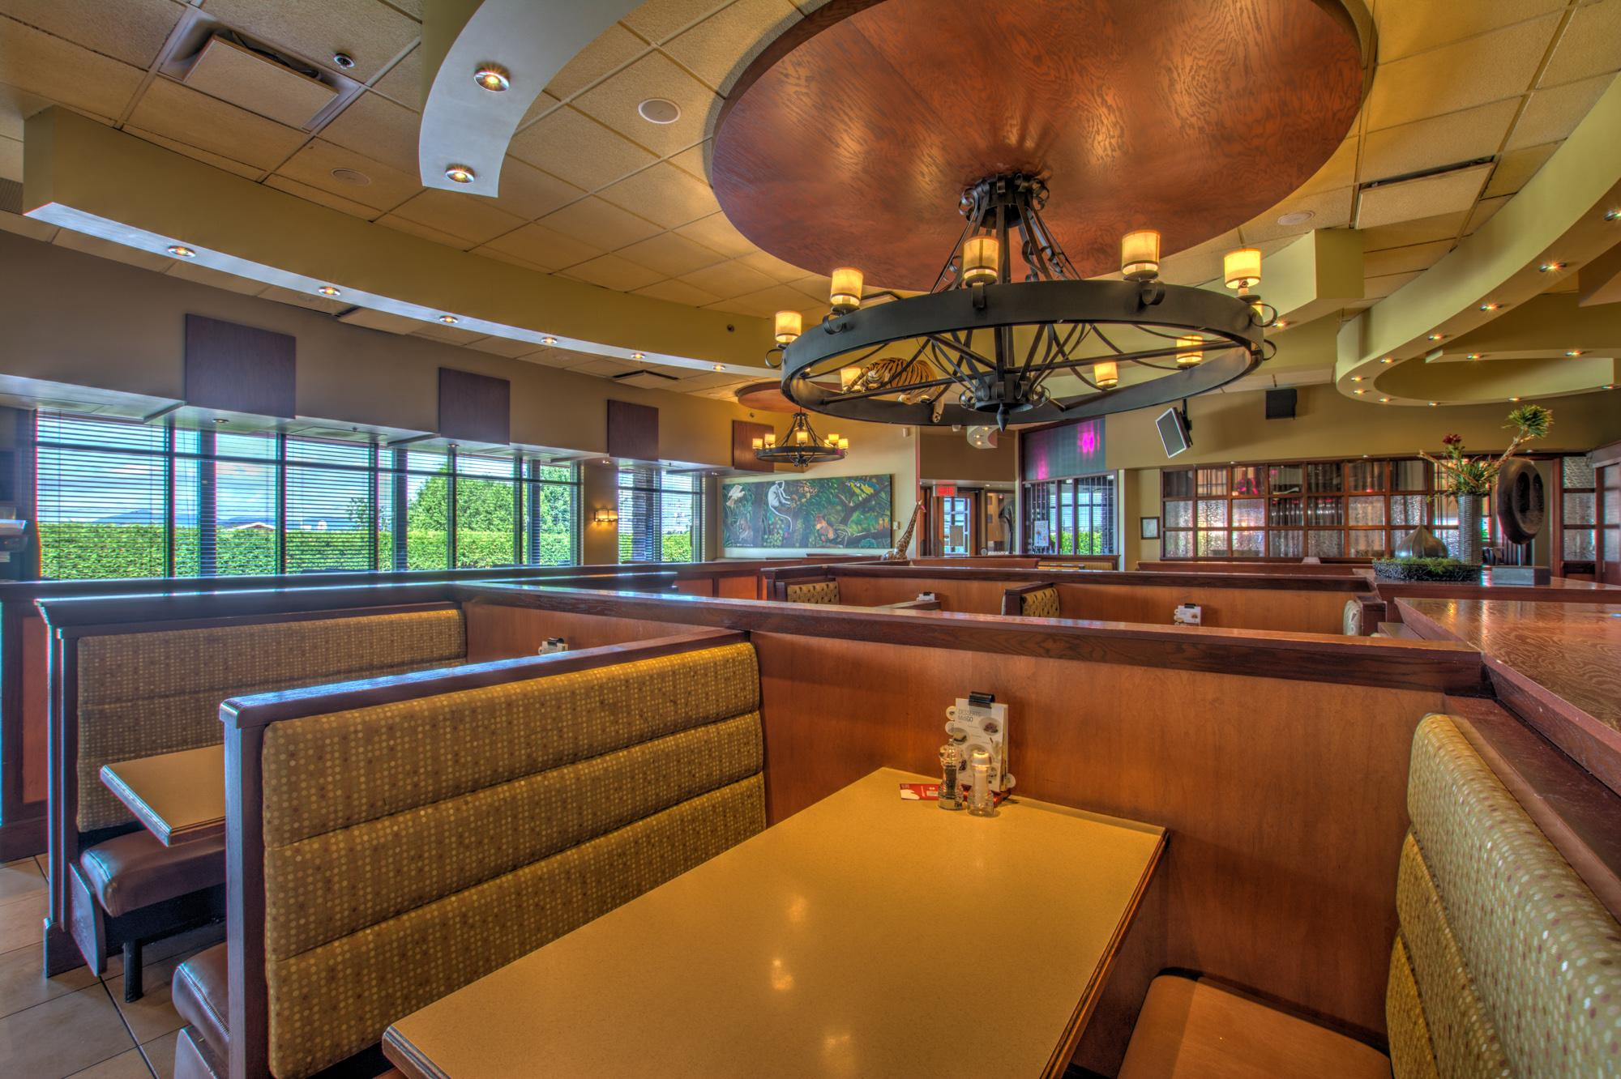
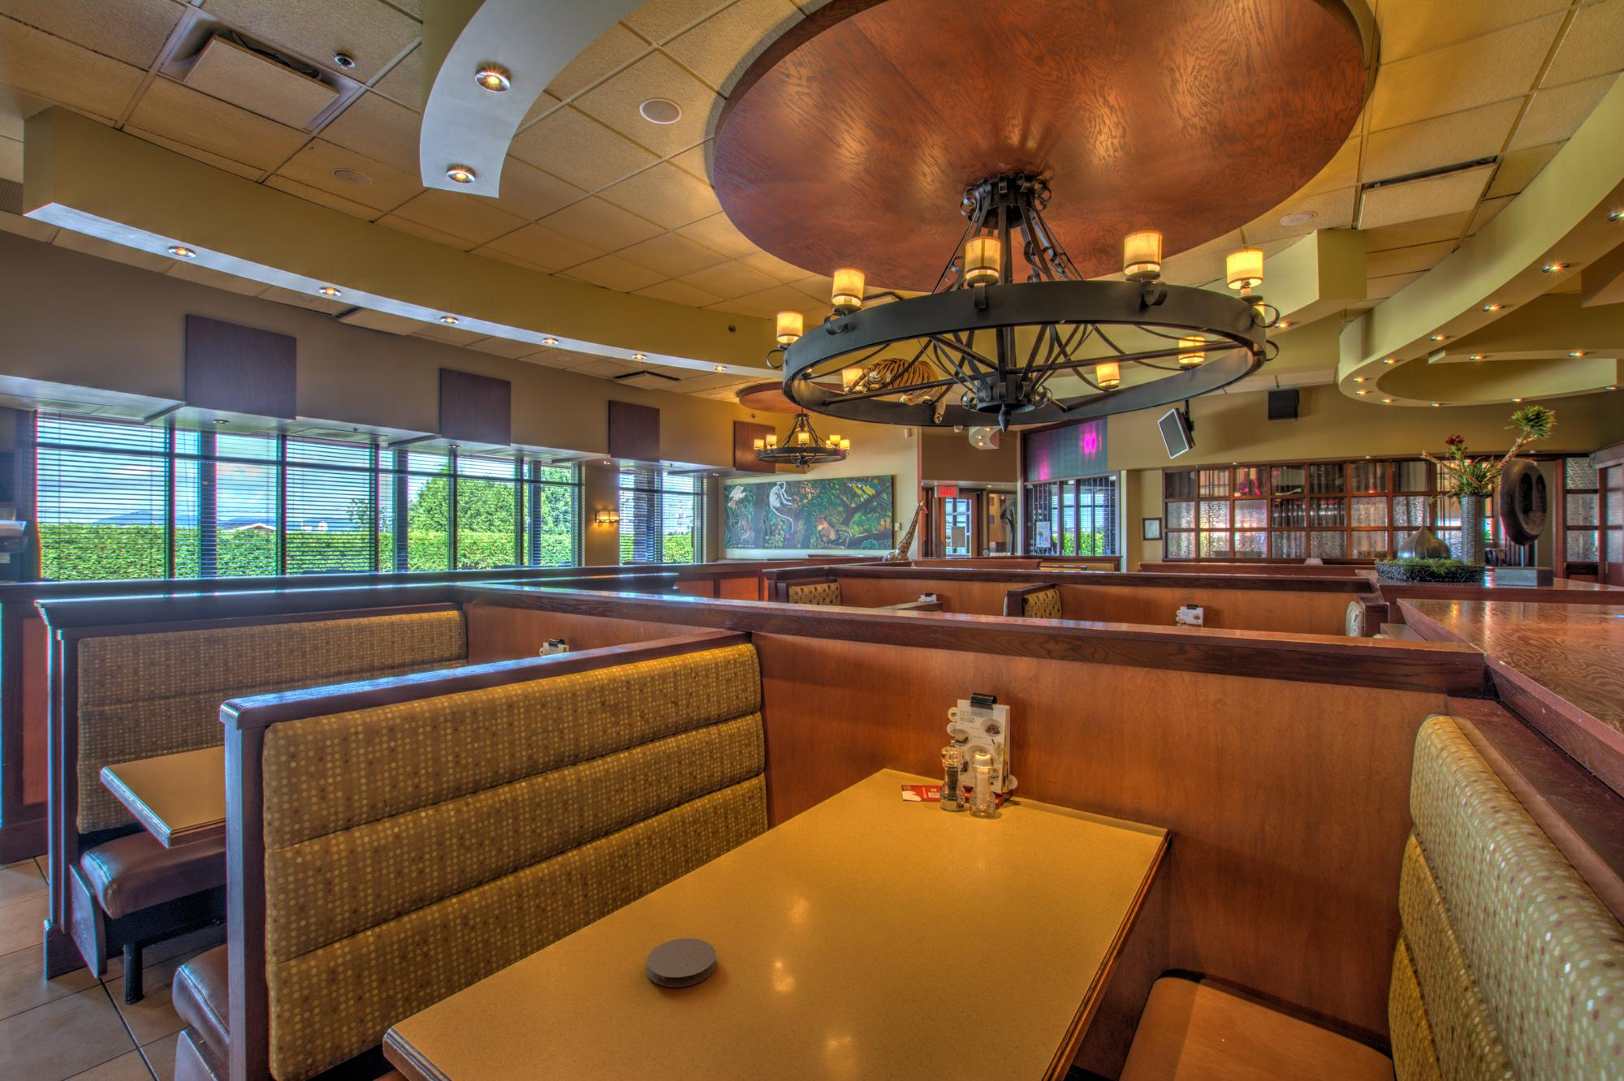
+ coaster (682, 960)
